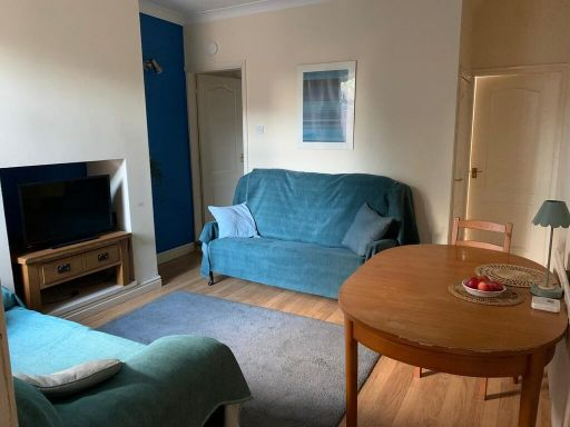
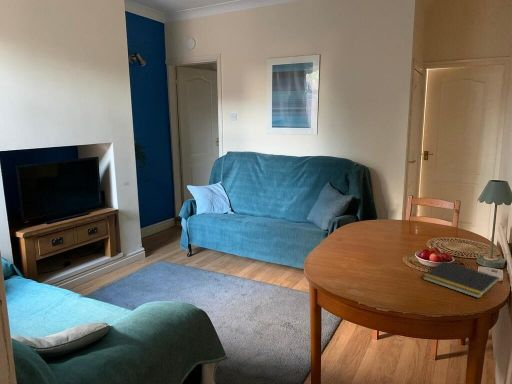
+ notepad (459, 278)
